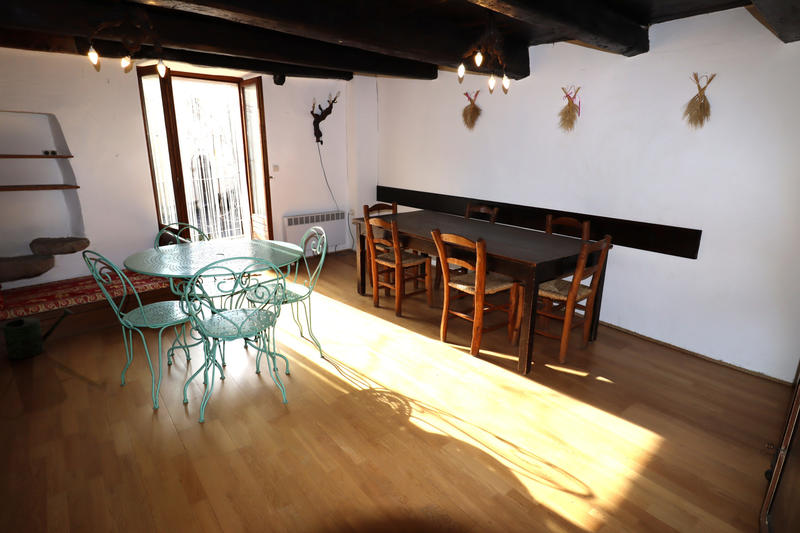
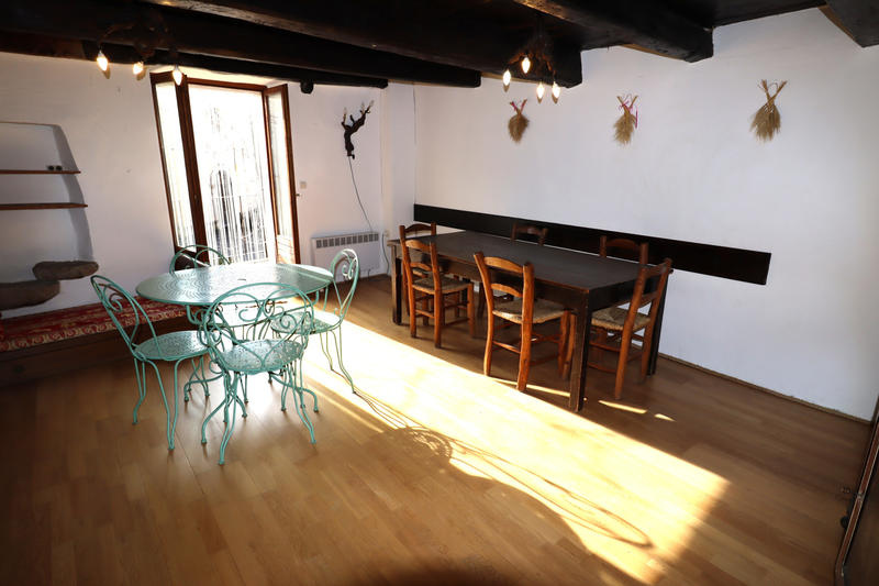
- watering can (33, 332)
